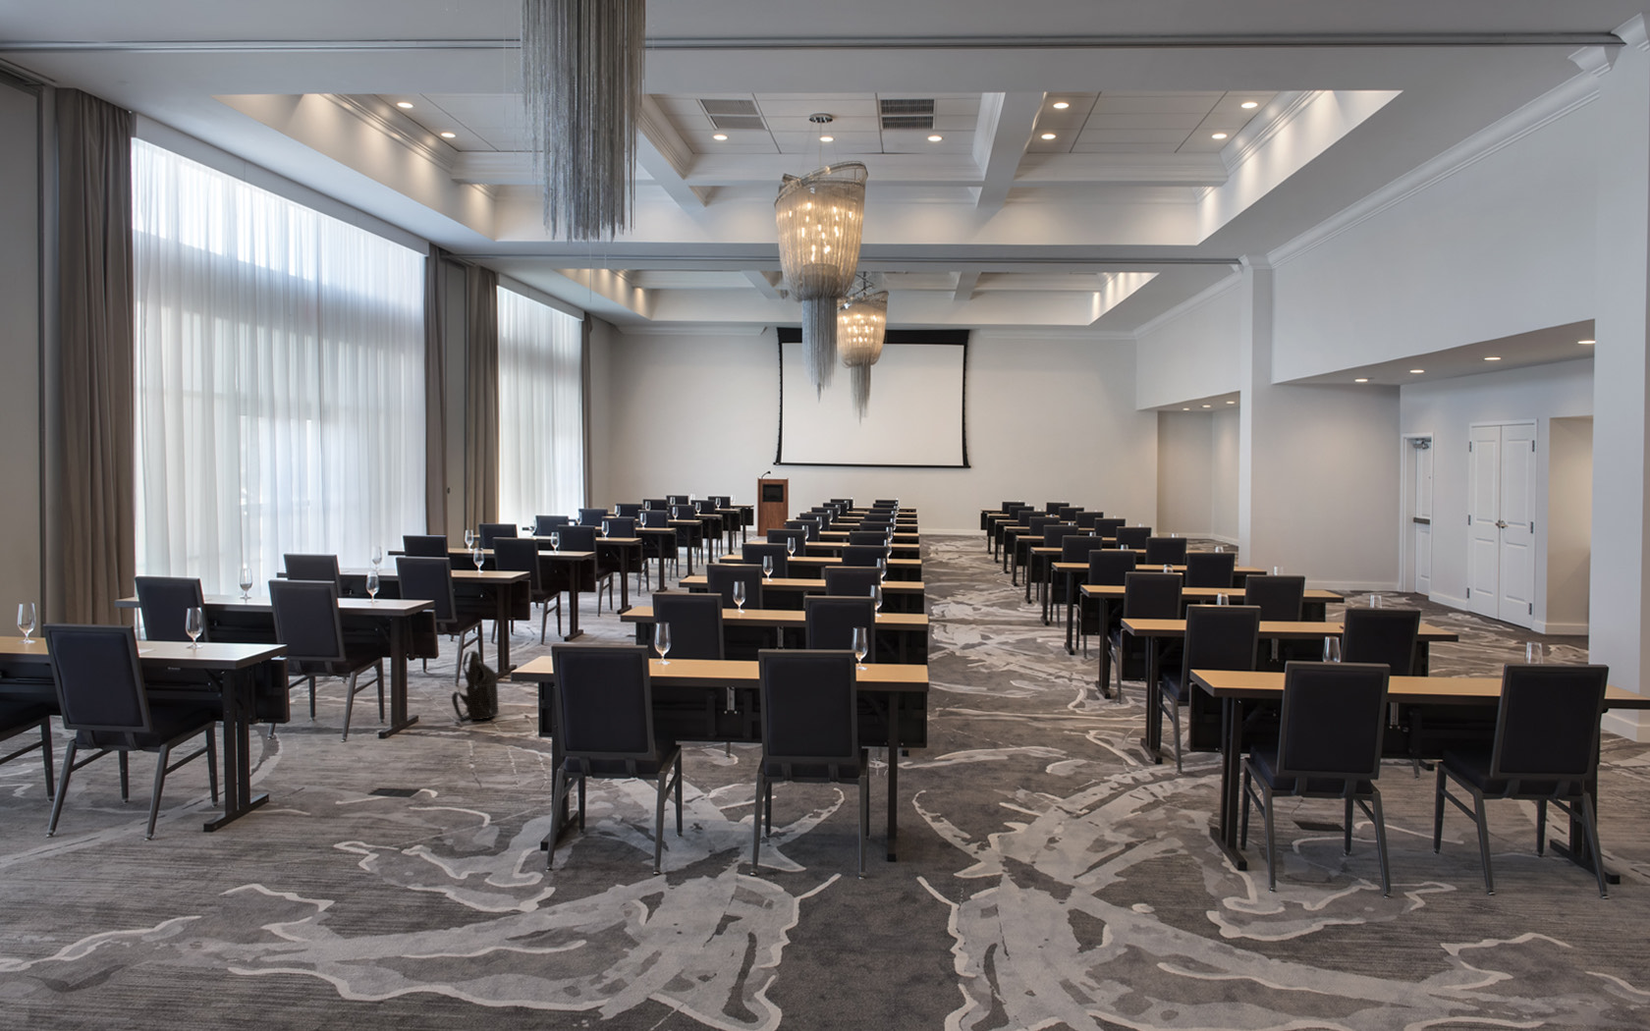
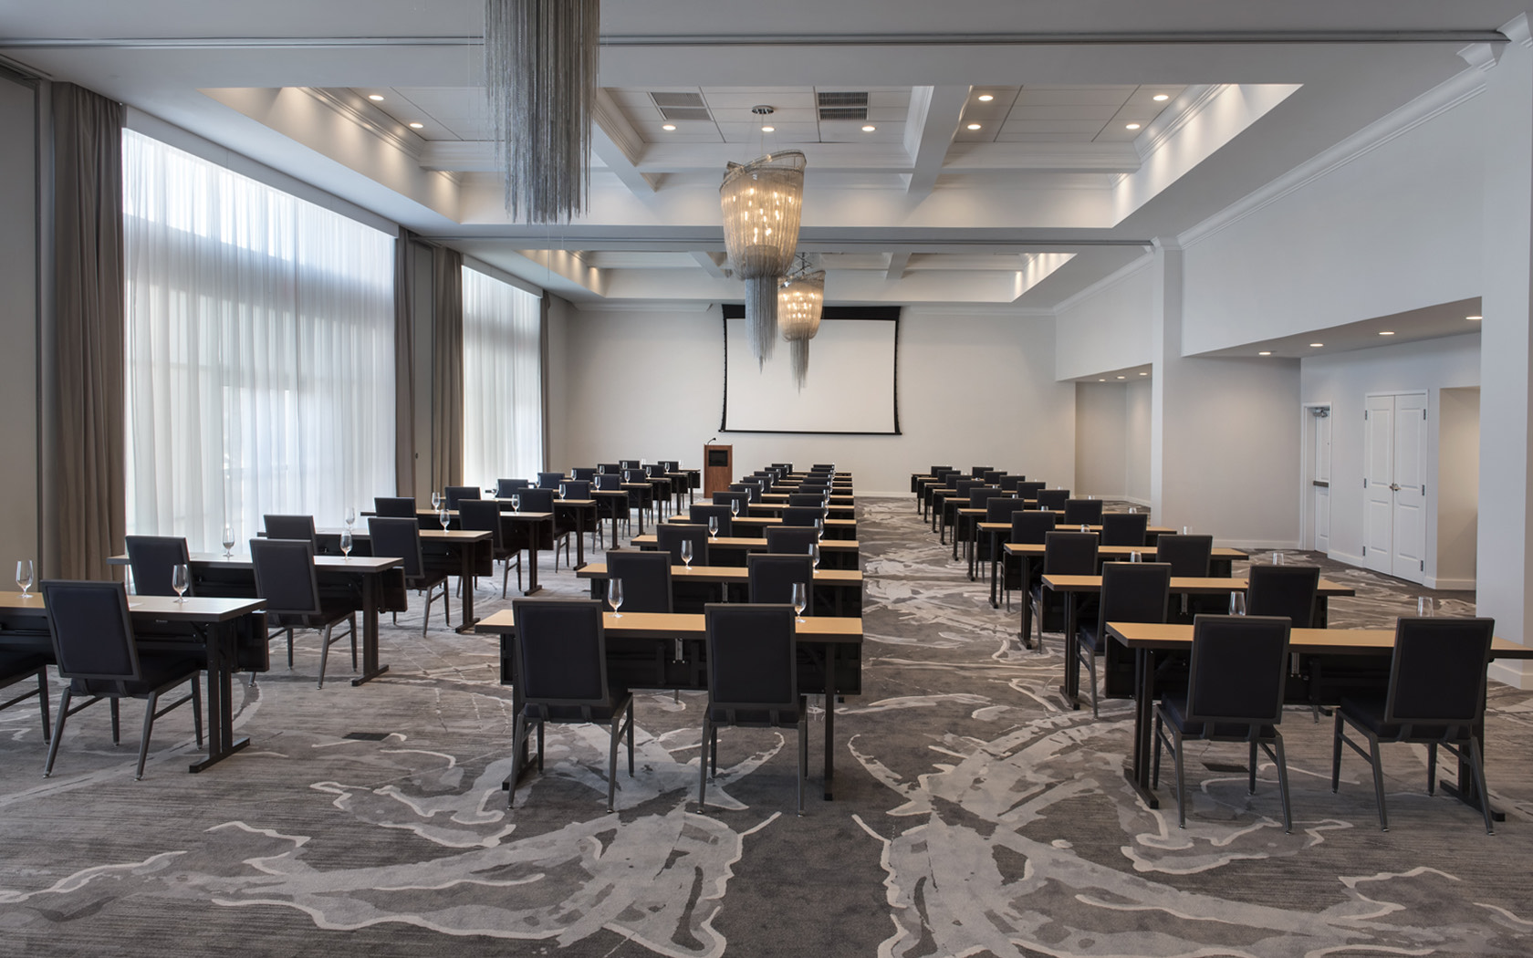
- shoulder bag (476, 685)
